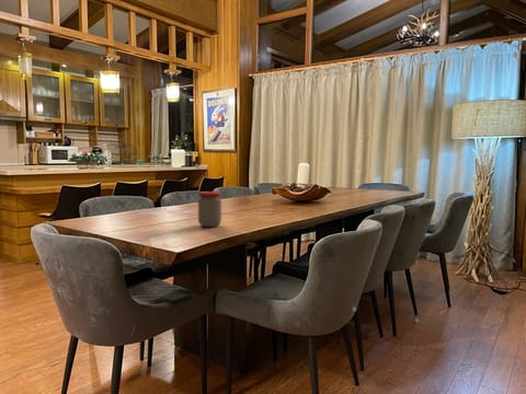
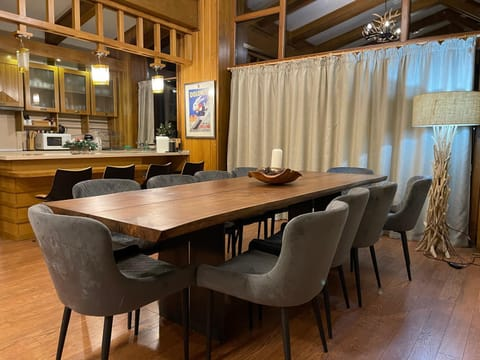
- jar (209, 208)
